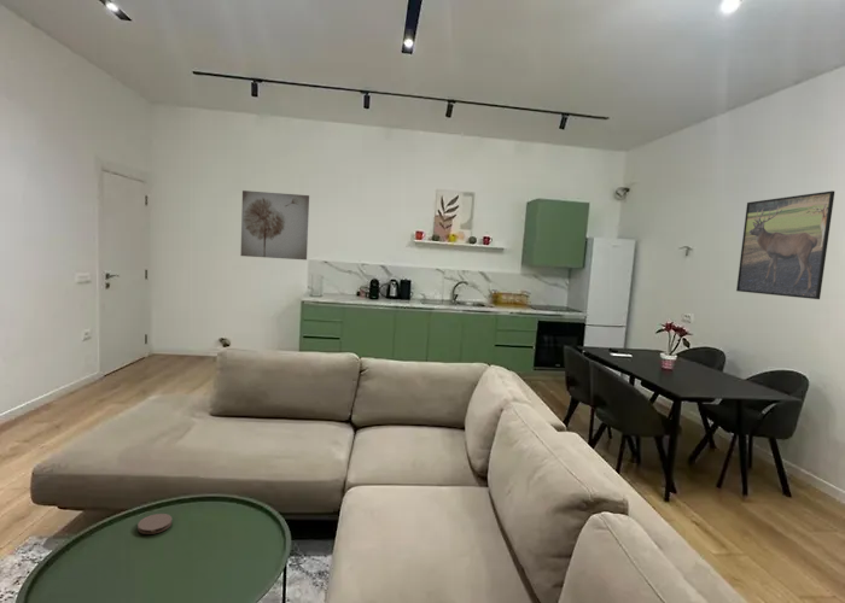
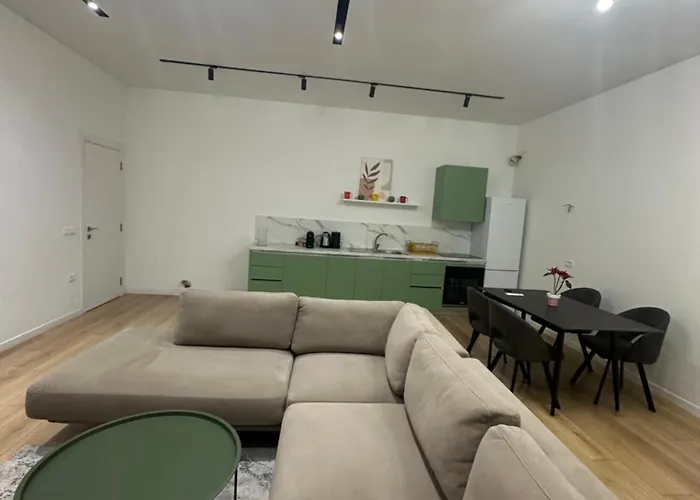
- wall art (274, 226)
- coaster (155, 523)
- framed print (780, 246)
